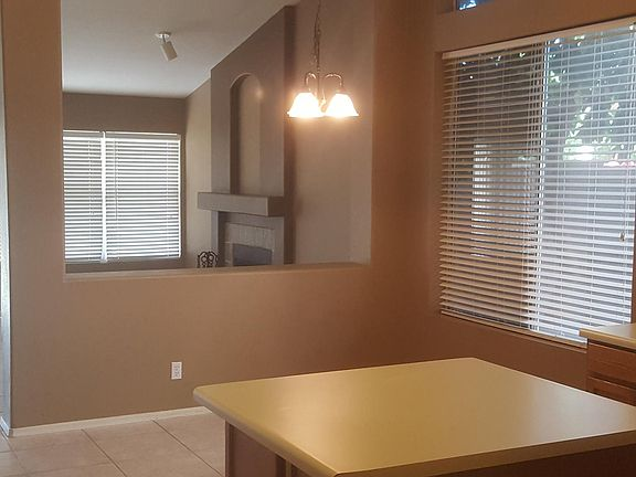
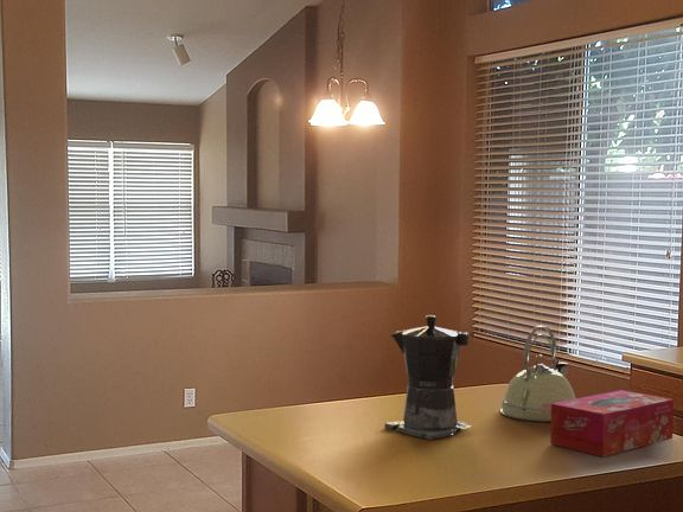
+ coffee maker (430, 371)
+ kettle (542, 369)
+ tissue box (612, 421)
